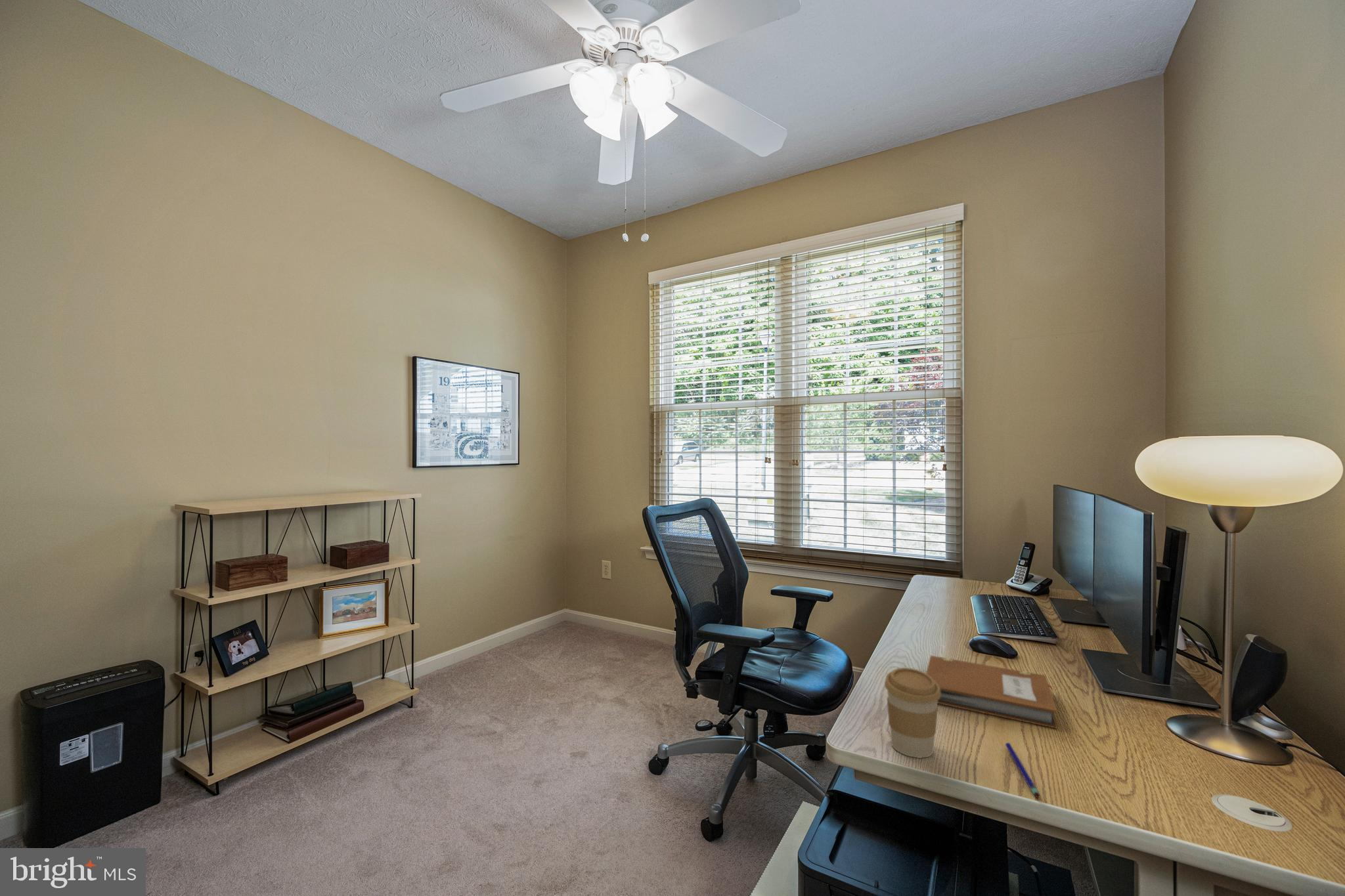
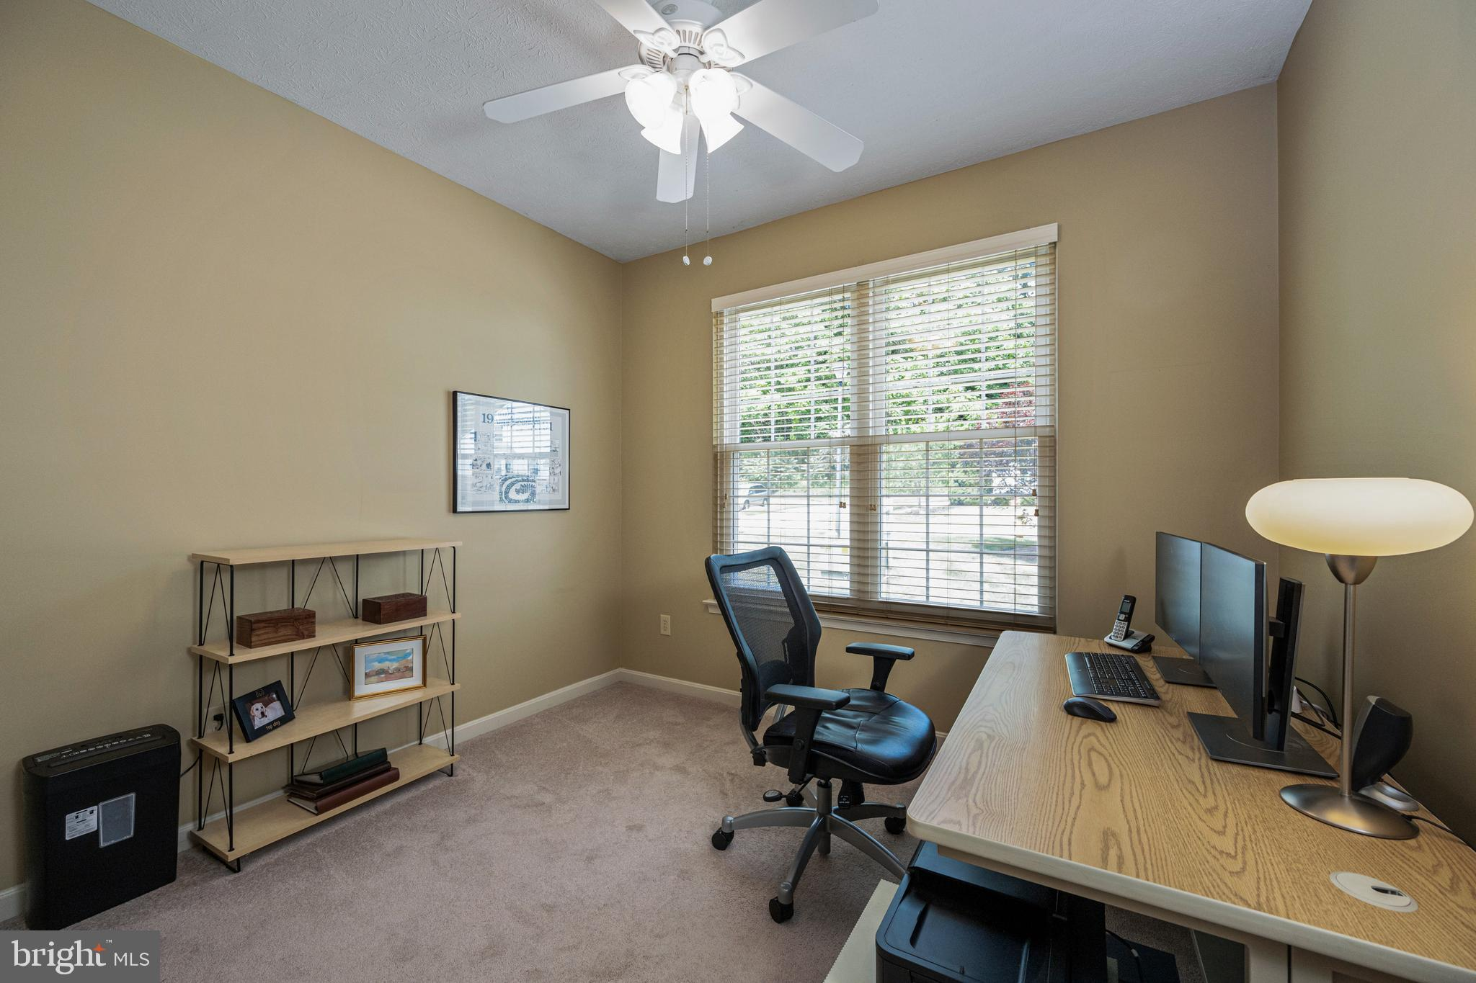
- coffee cup (912, 711)
- notebook (989, 687)
- pen (1021, 768)
